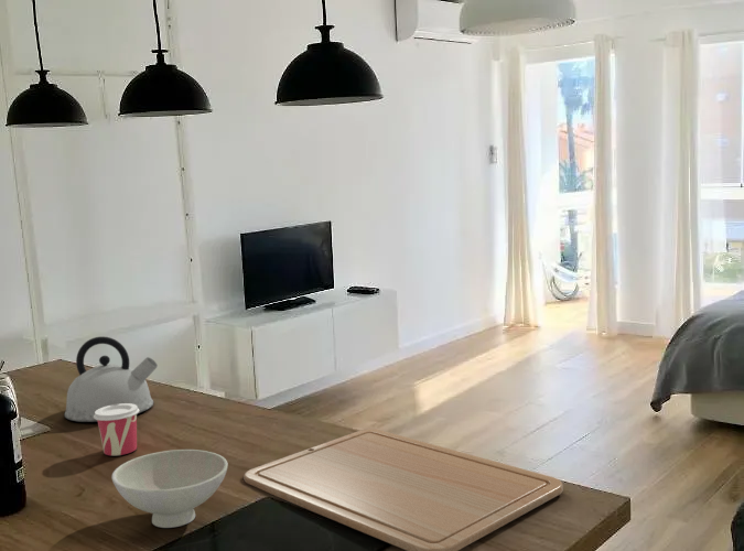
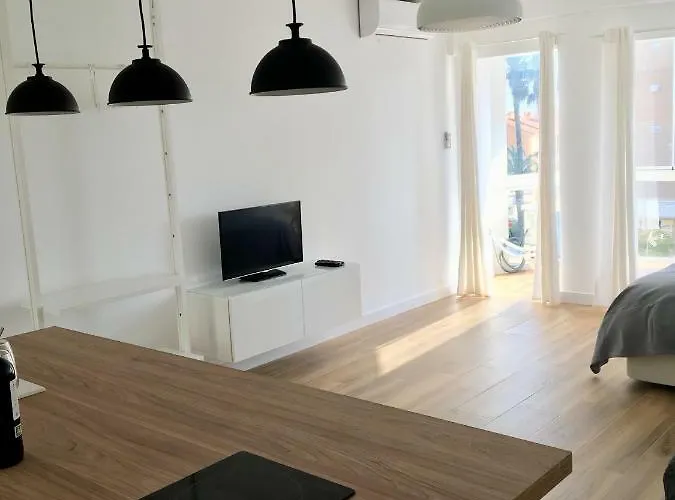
- kettle (109, 372)
- bowl (173, 493)
- chopping board (396, 480)
- cup (118, 430)
